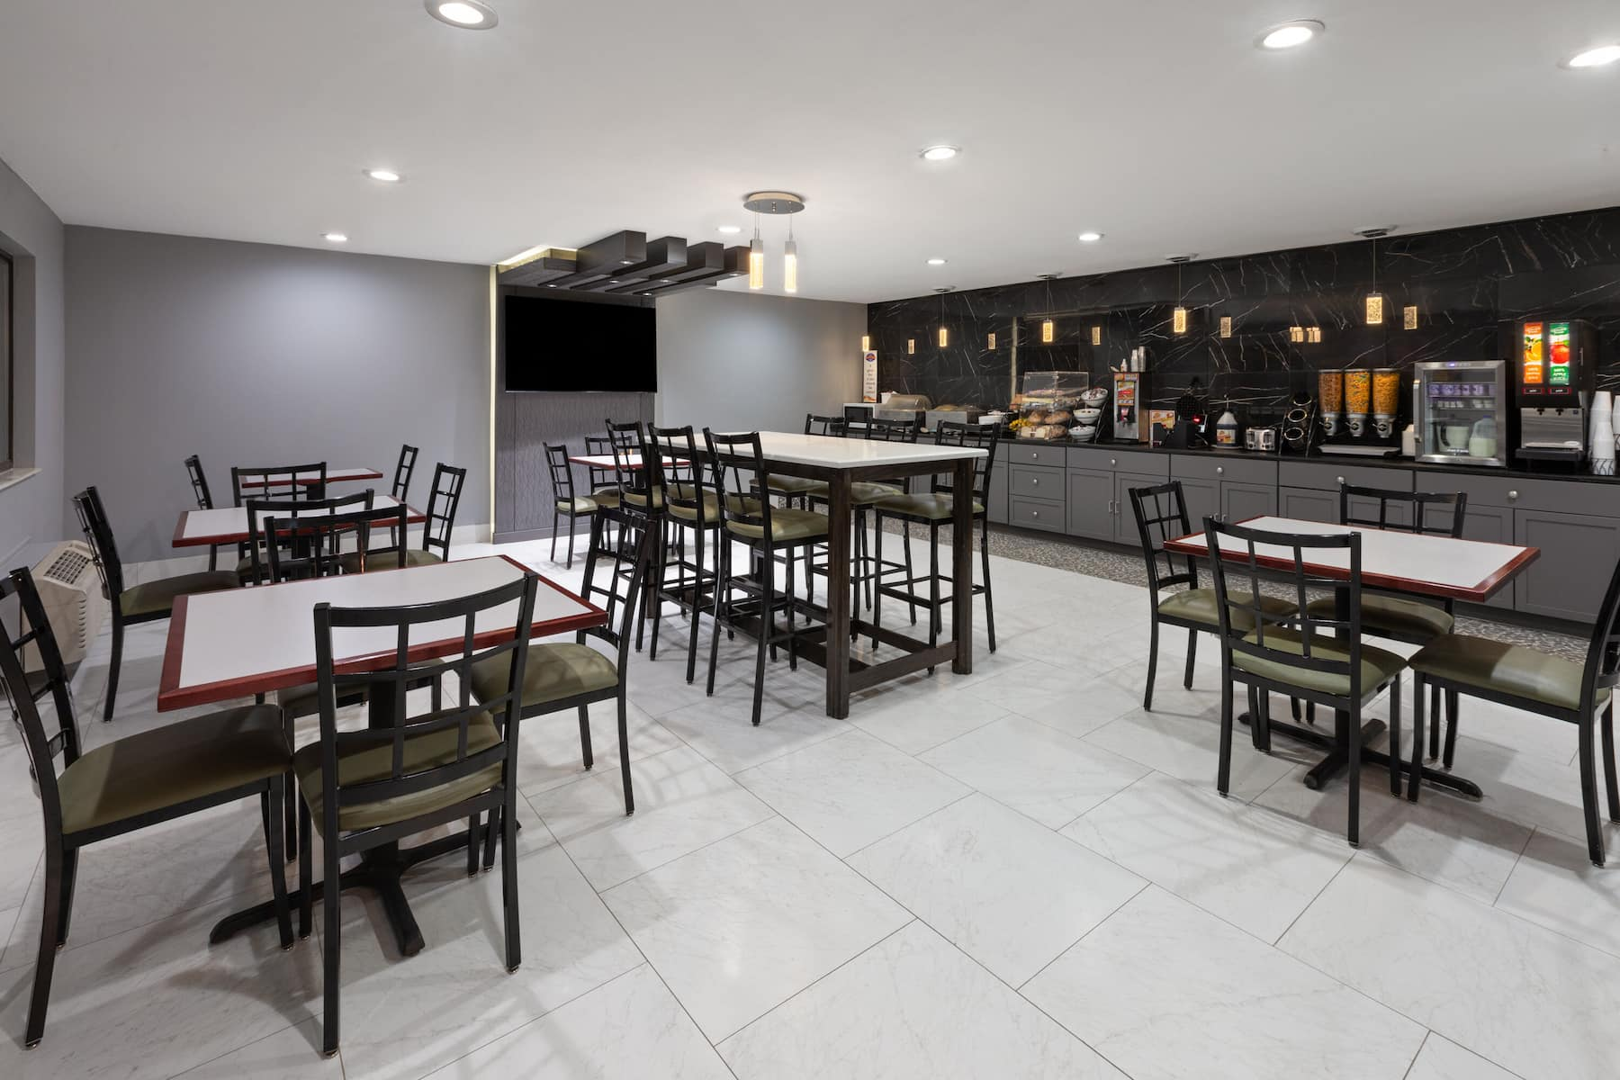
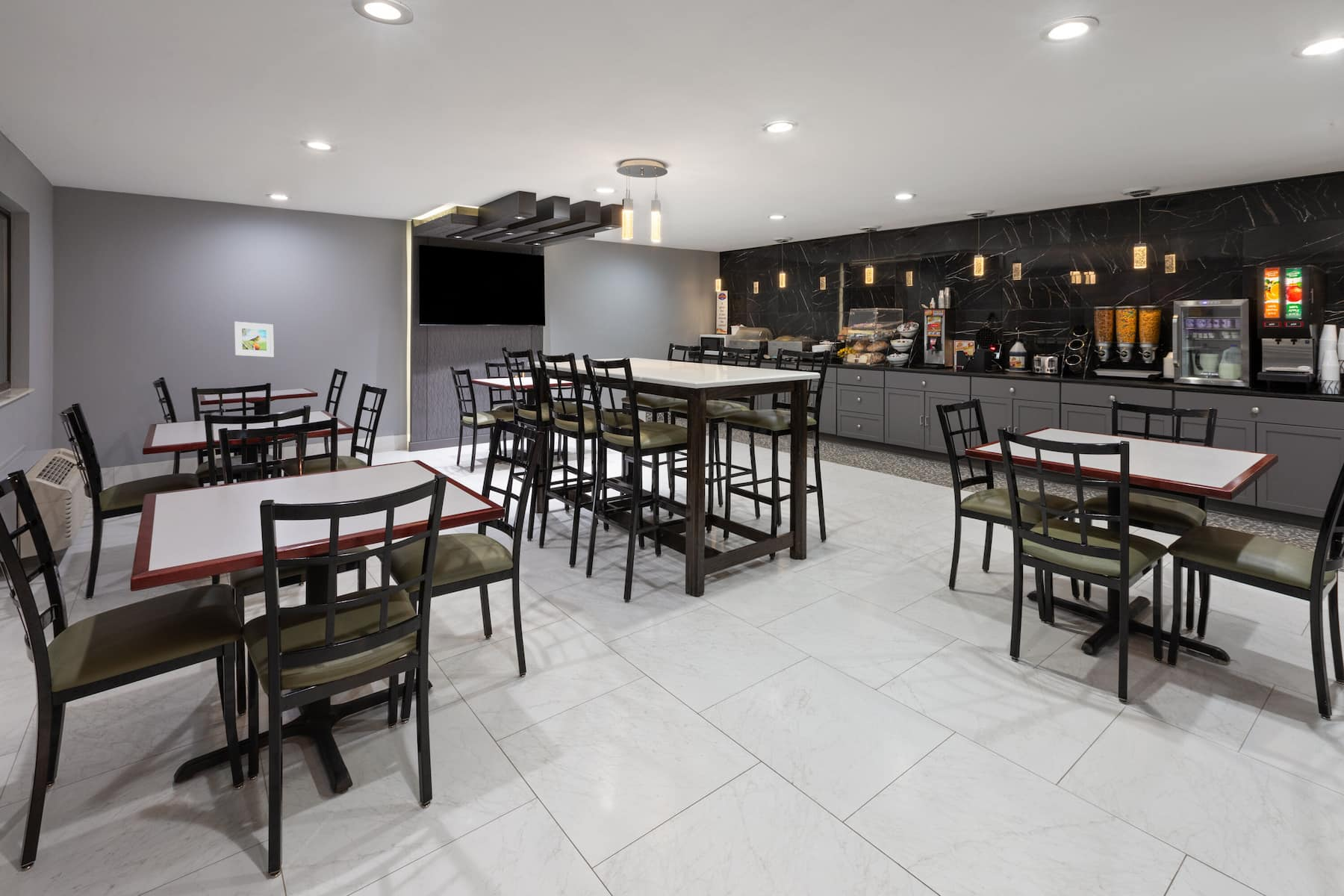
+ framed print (254, 339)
